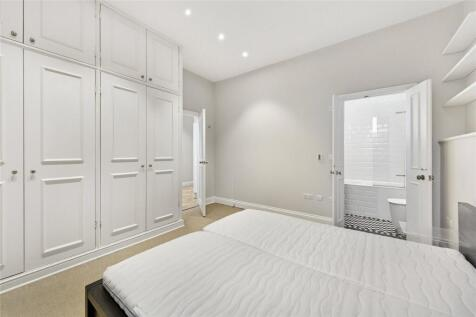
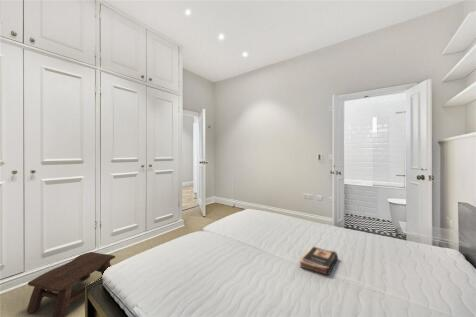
+ book (318, 258)
+ stool (74, 281)
